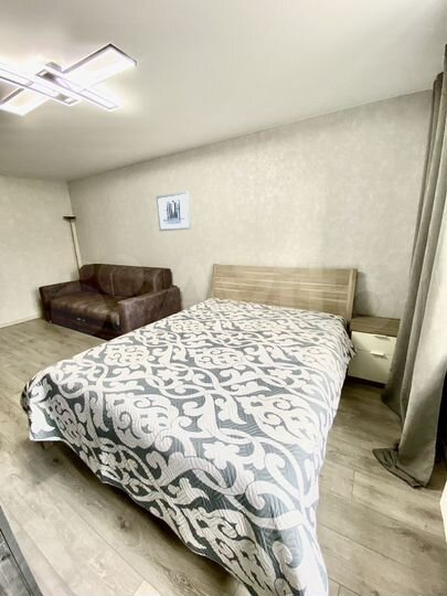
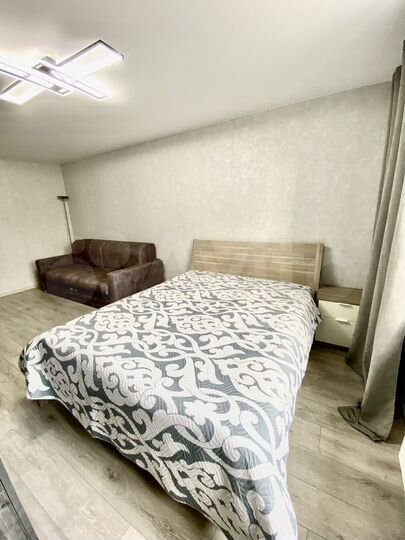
- wall art (173, 212)
